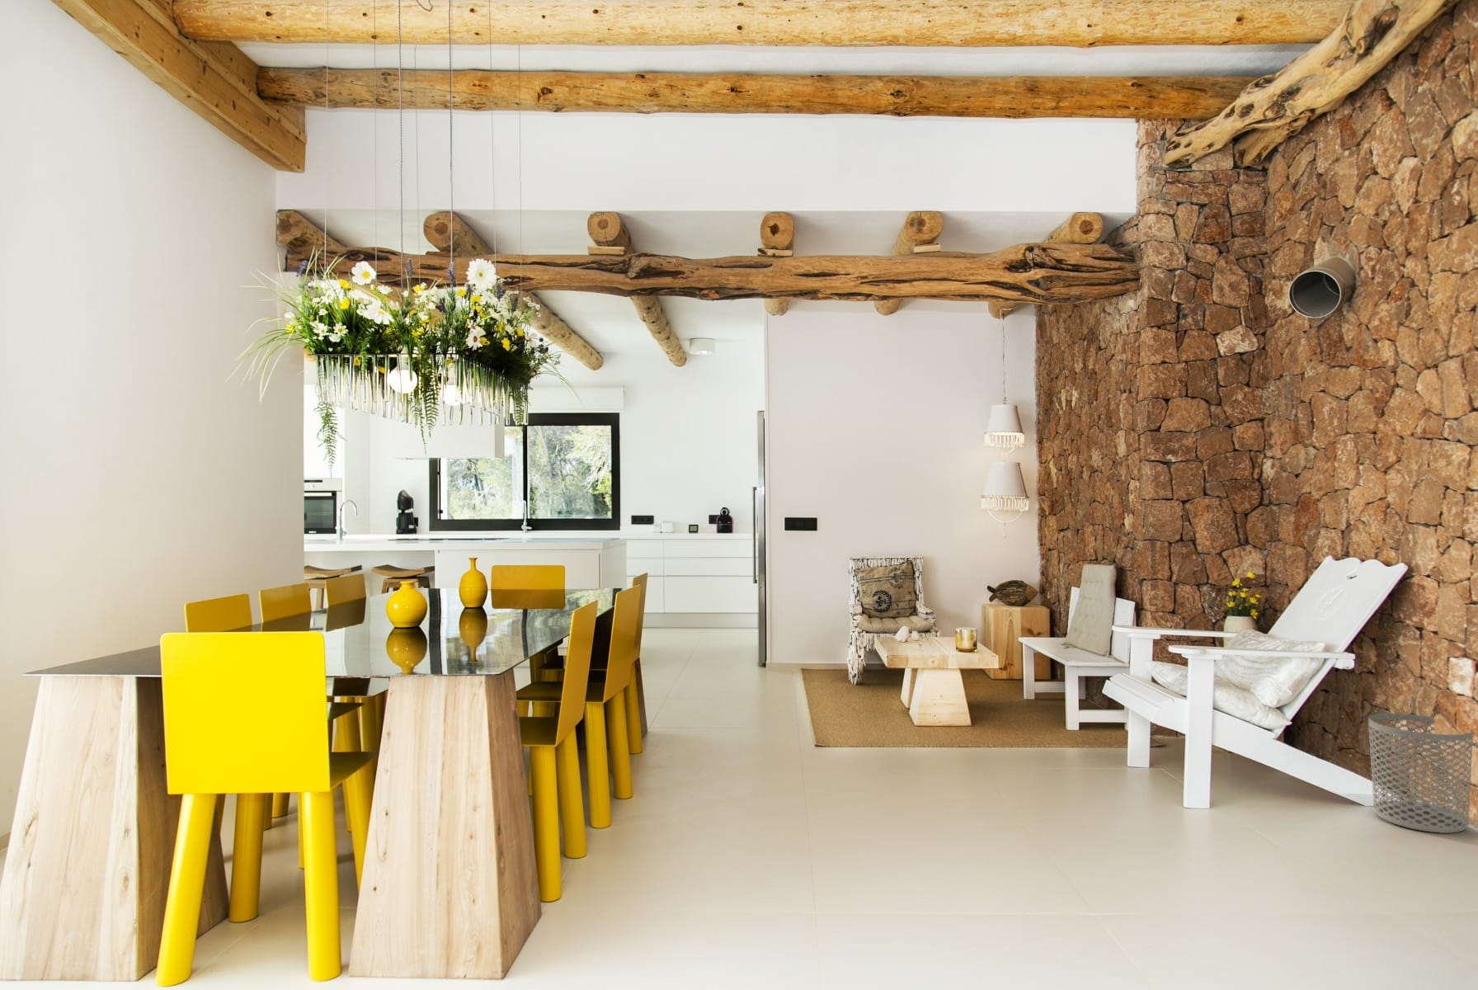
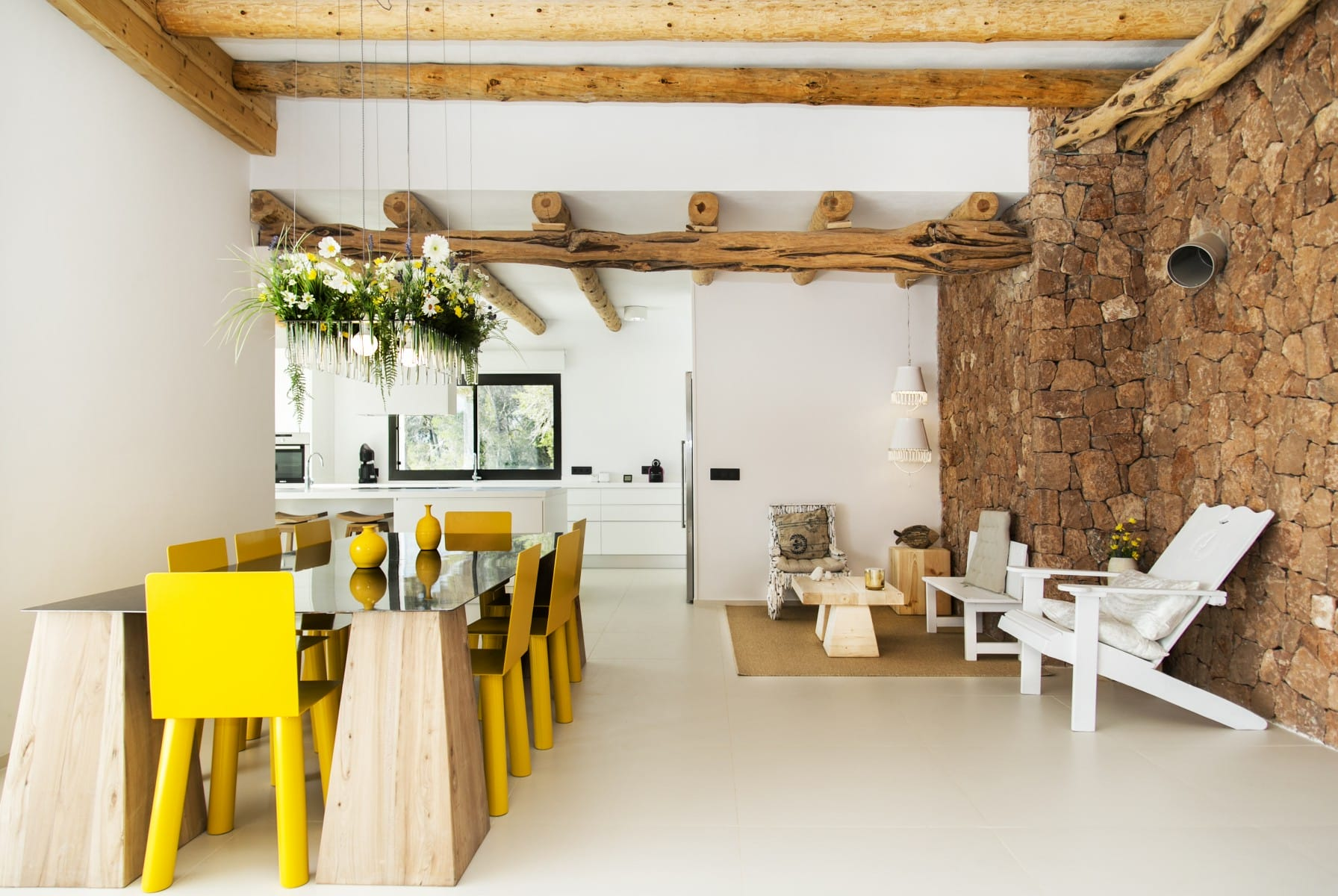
- waste bin (1419, 771)
